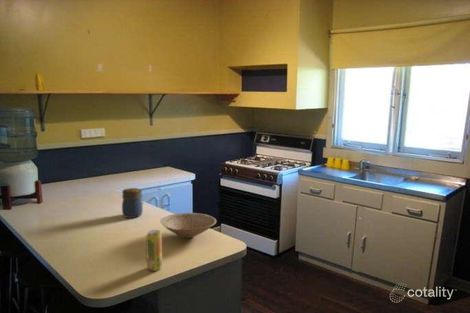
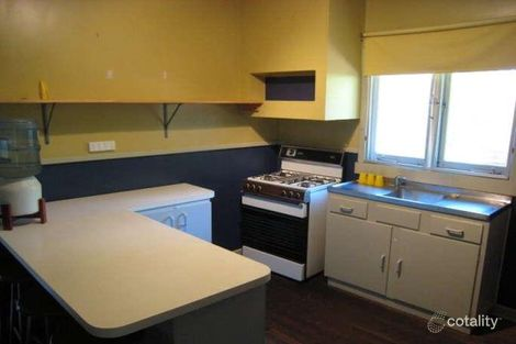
- beverage can (154, 249)
- bowl (188, 227)
- jar (133, 202)
